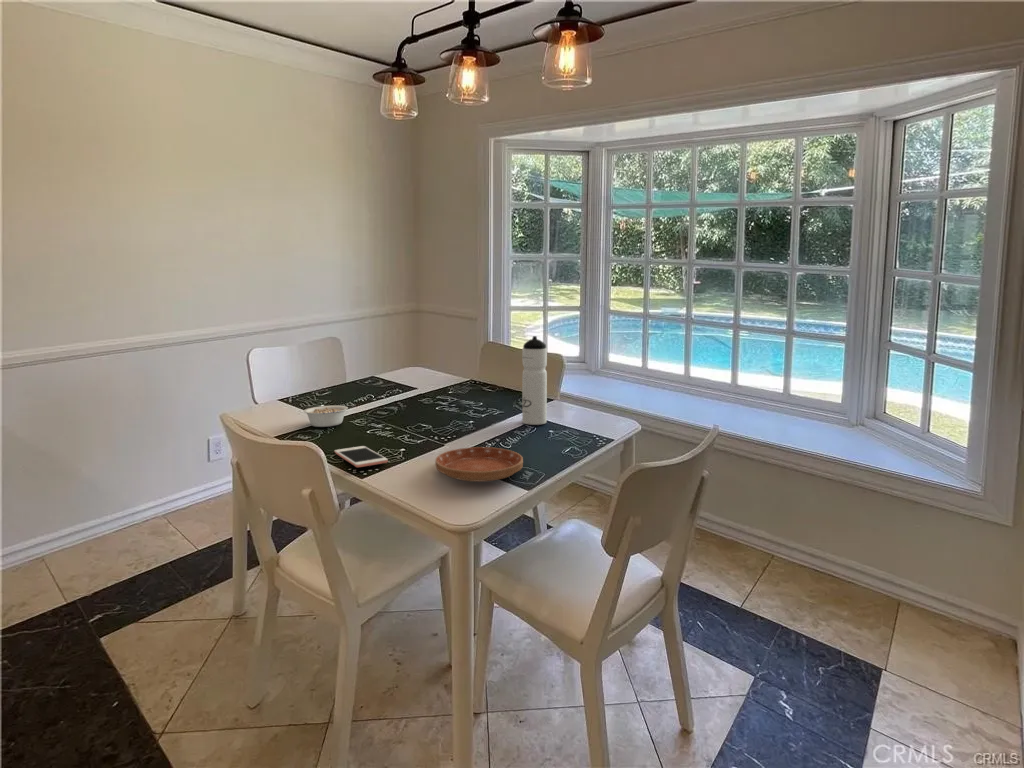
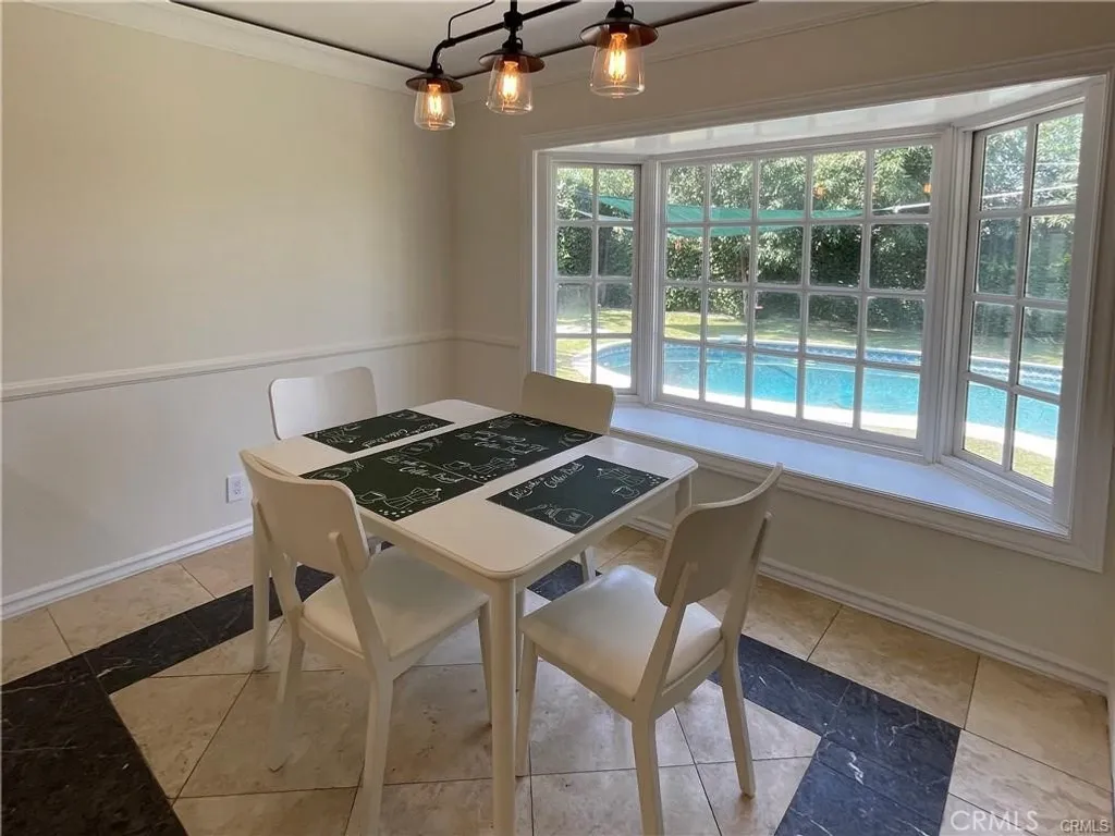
- saucer (479, 464)
- legume (328, 414)
- cell phone (360, 456)
- water bottle (534, 379)
